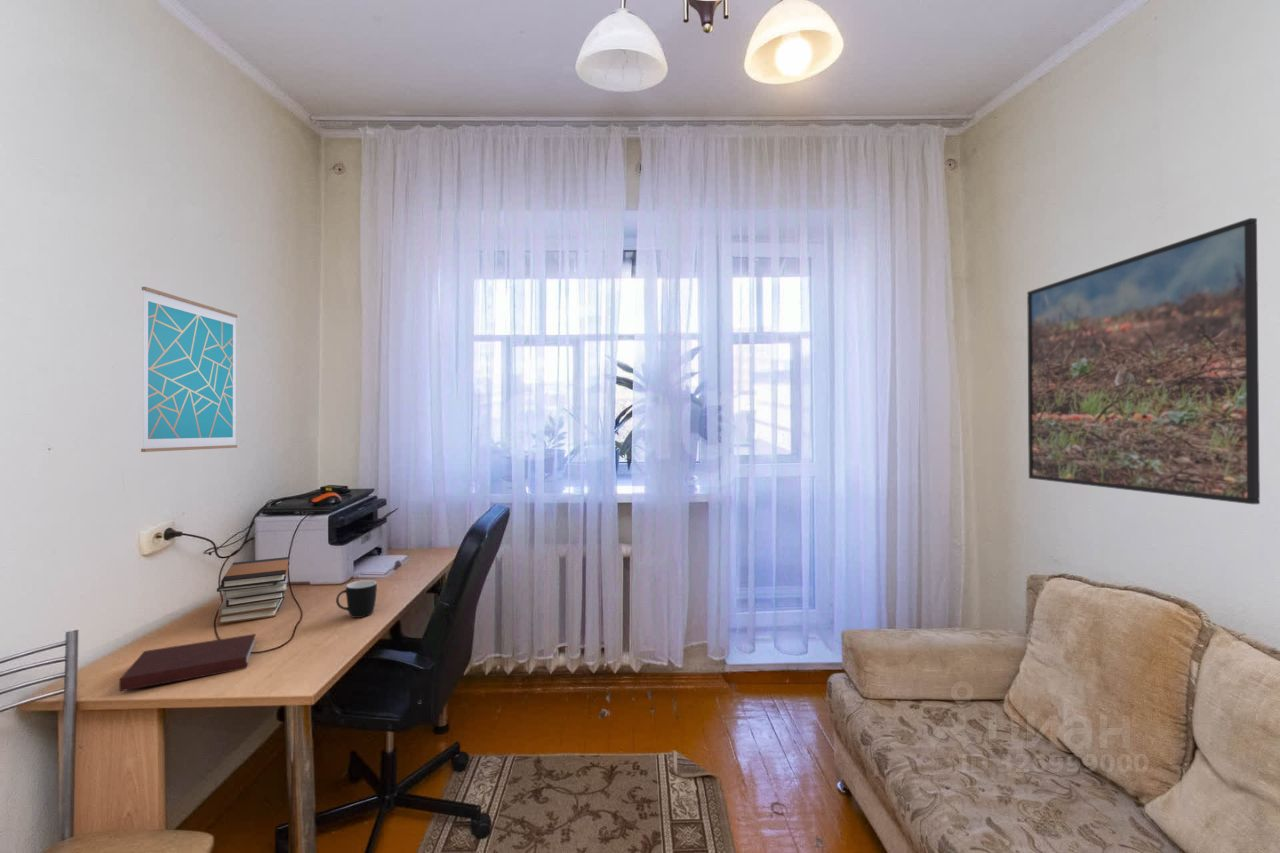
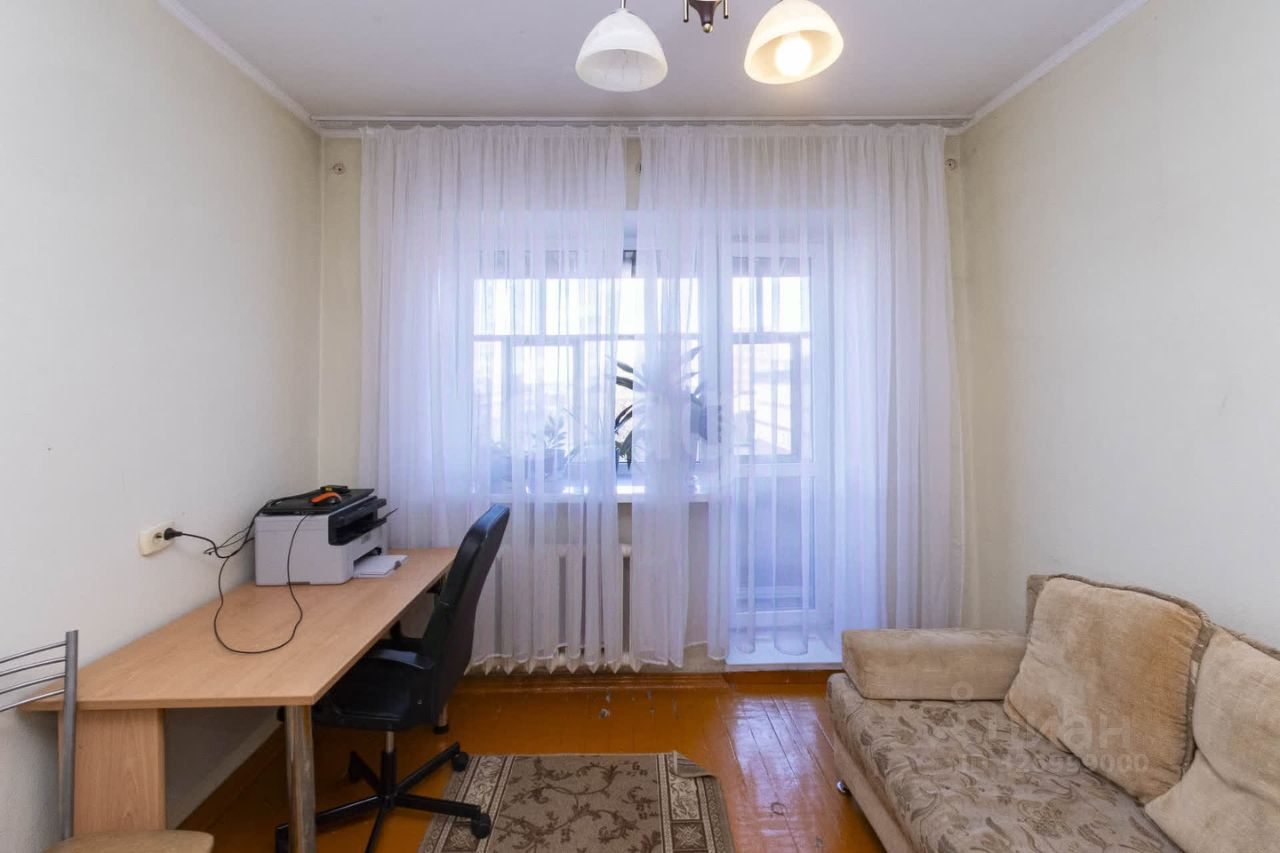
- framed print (1118, 375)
- notebook (194, 659)
- book stack (256, 587)
- wall art (194, 375)
- mug (356, 599)
